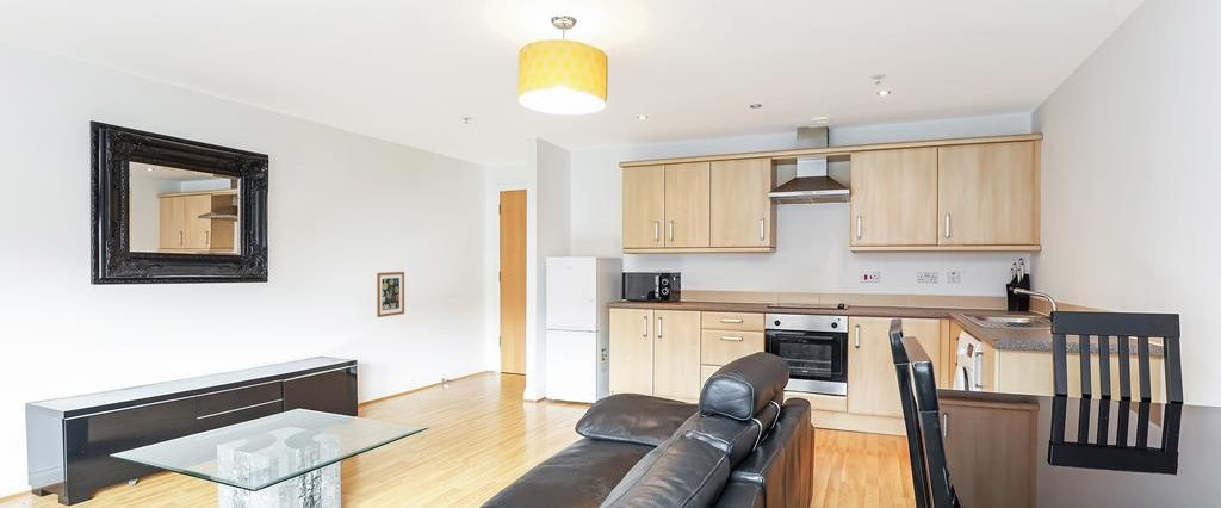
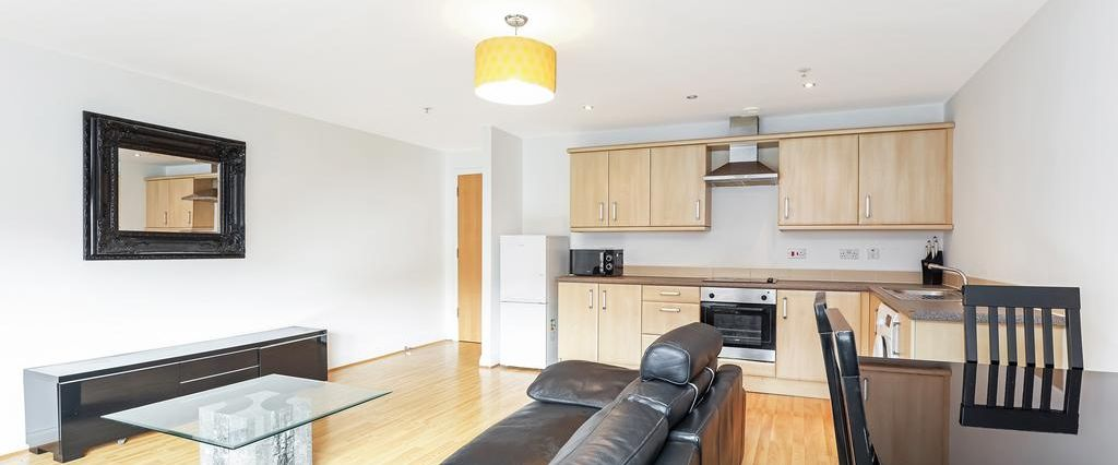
- wall art (391, 293)
